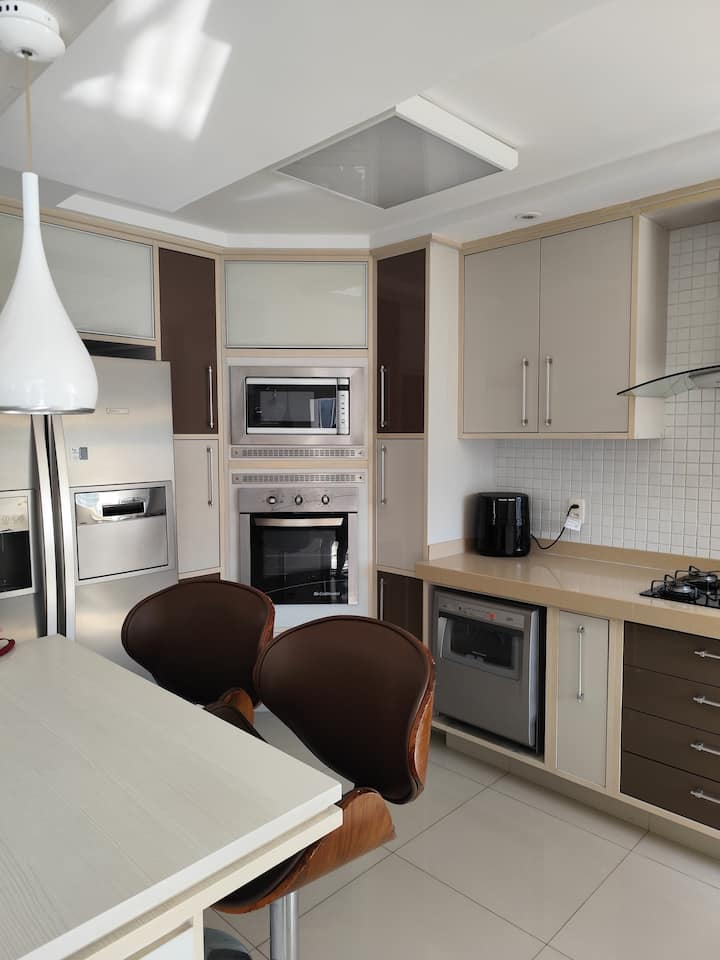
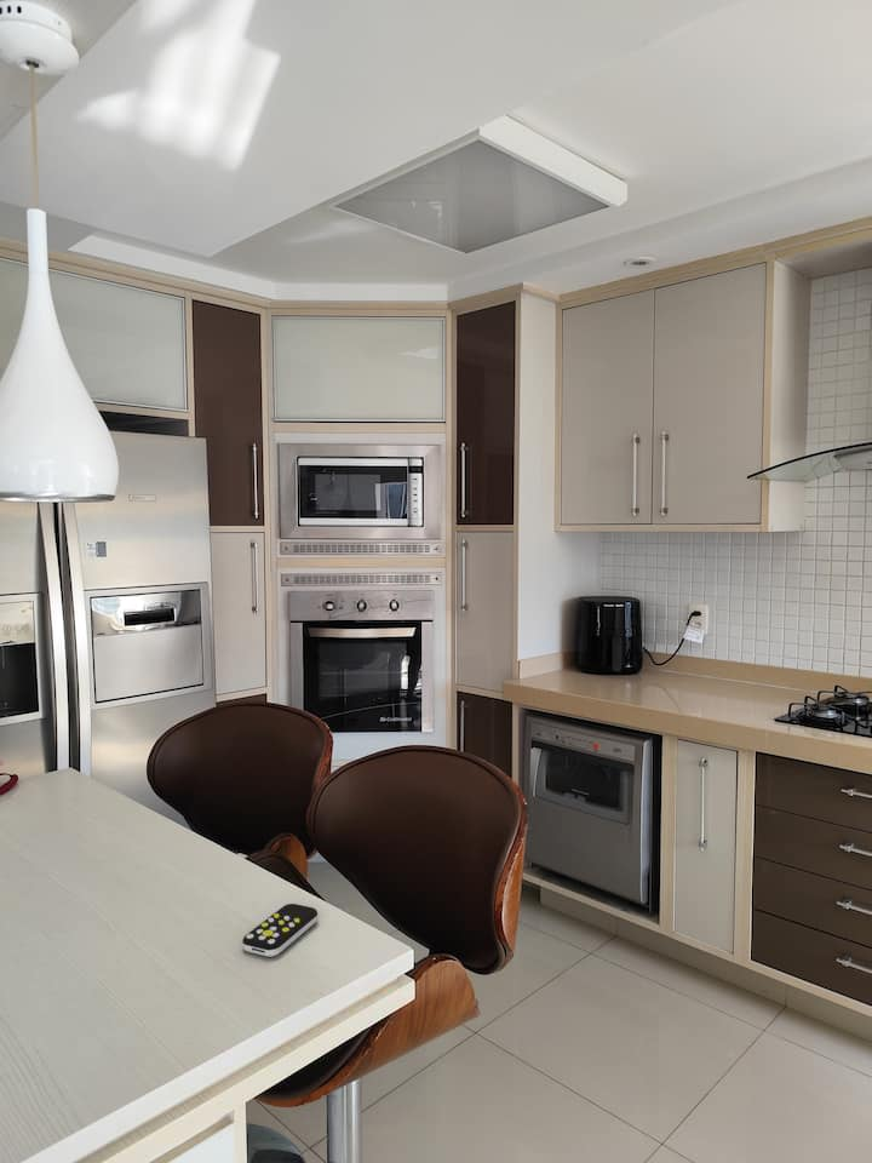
+ remote control (281, 928)
